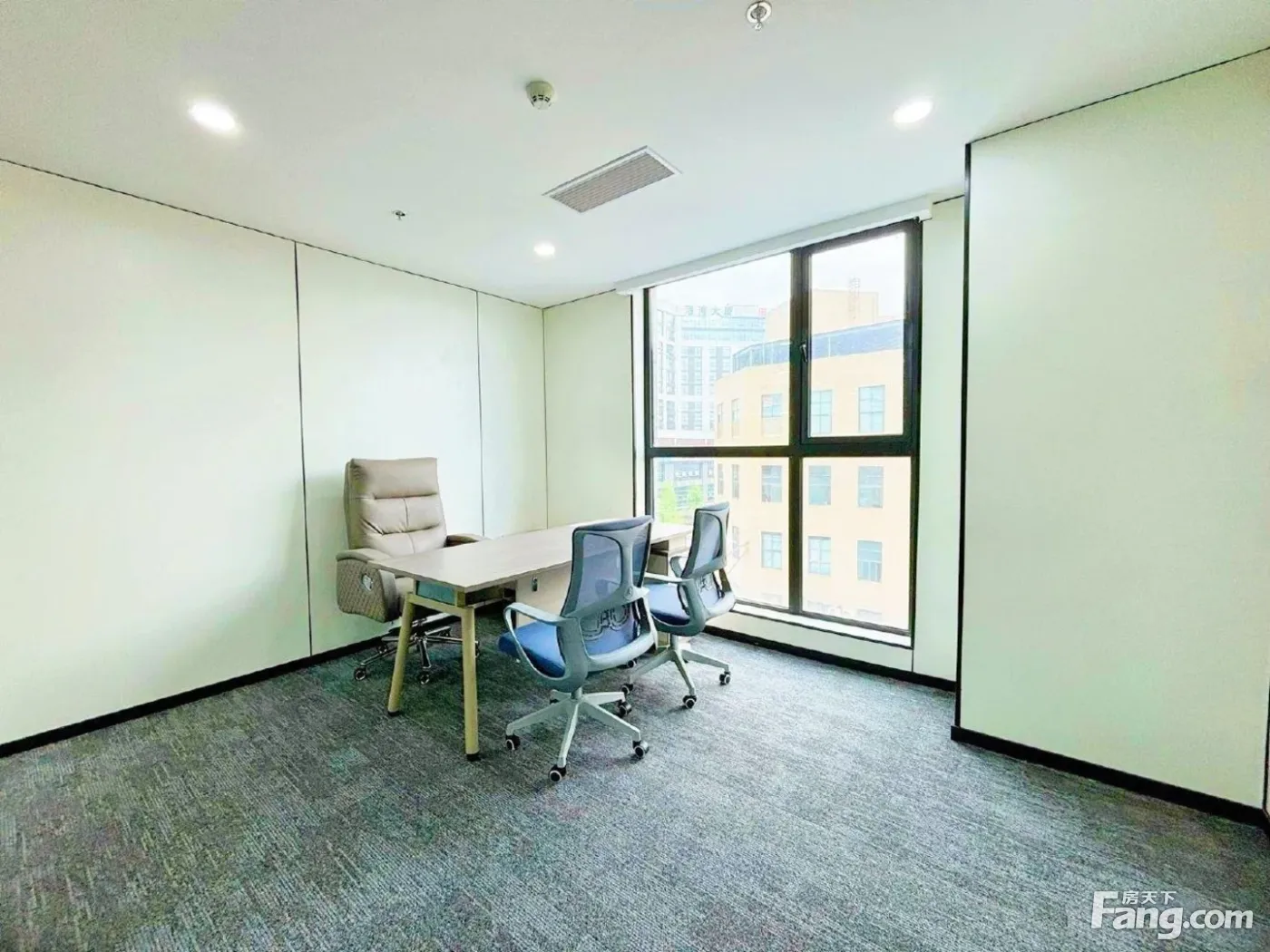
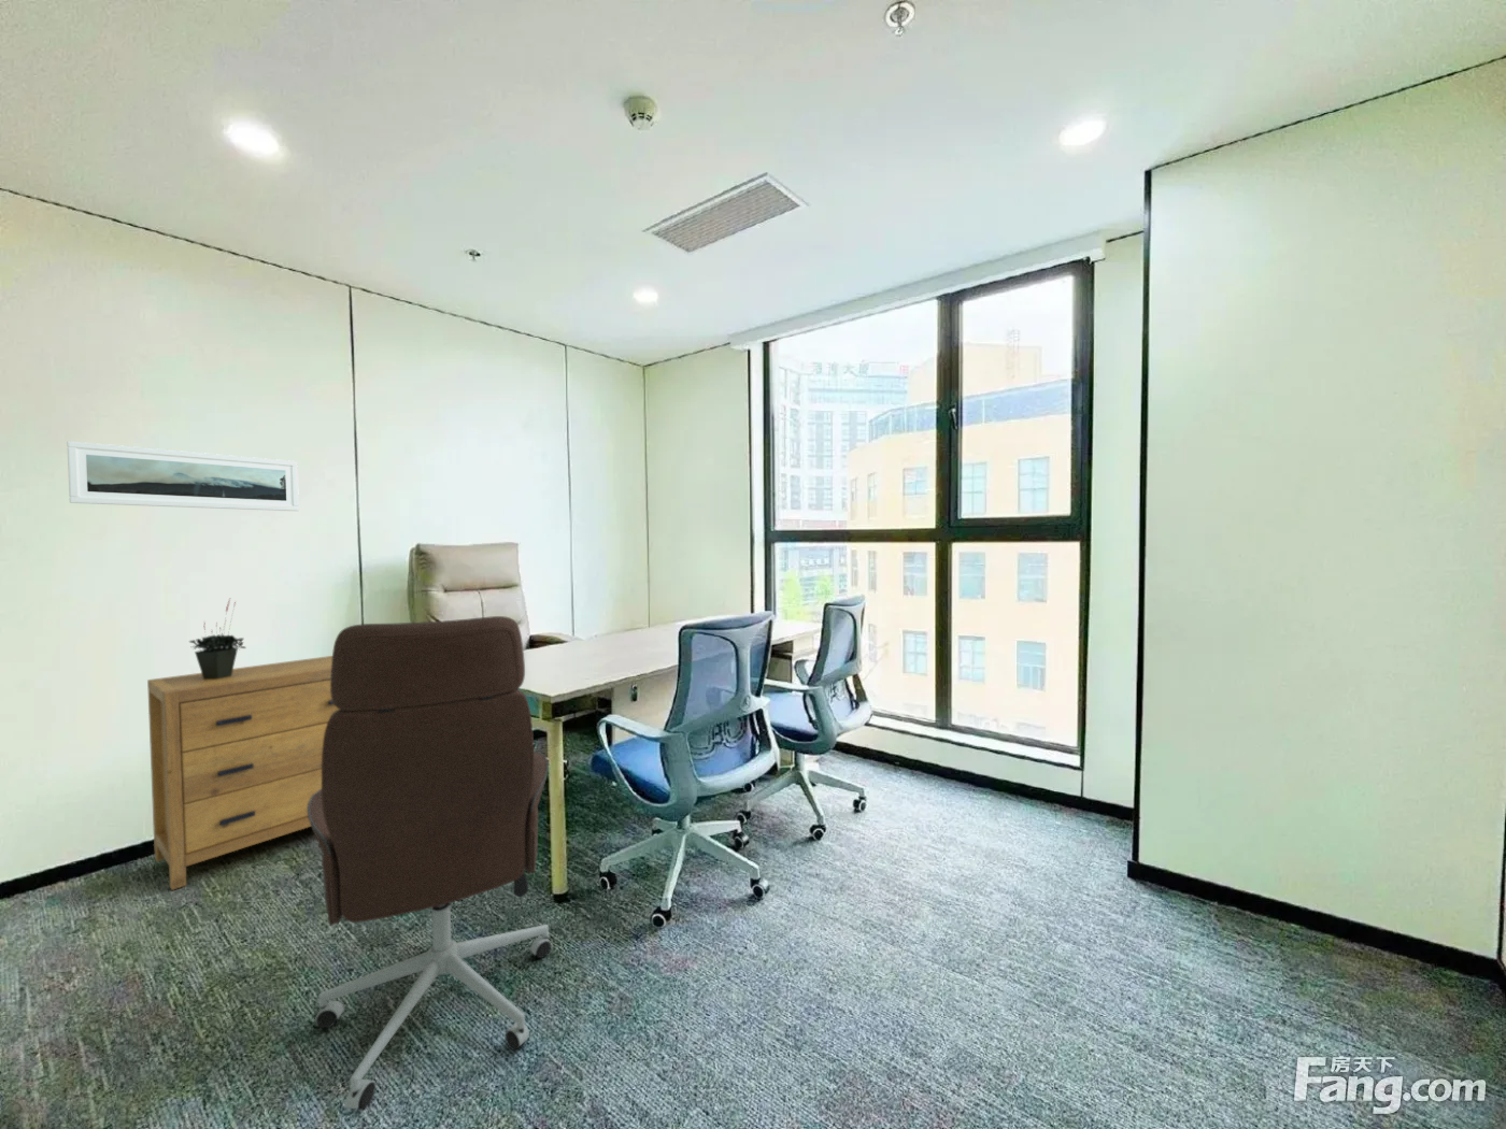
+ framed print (196, 479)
+ potted plant (217, 638)
+ dresser (280, 753)
+ office chair (438, 814)
